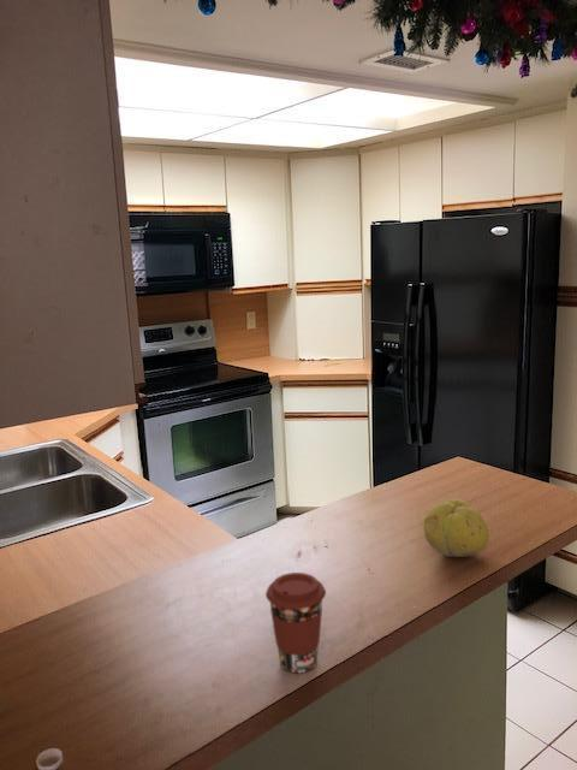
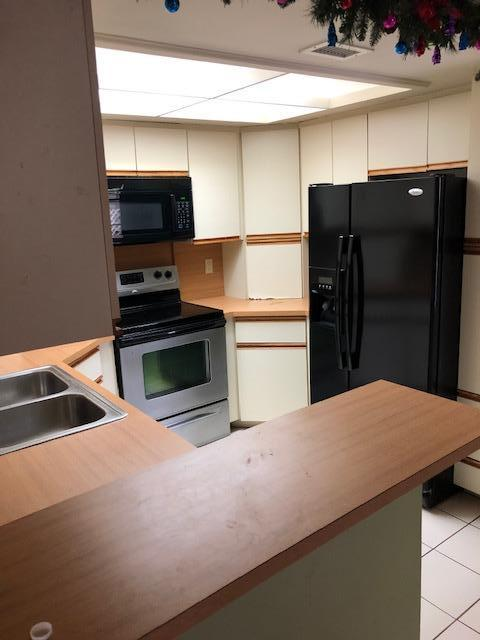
- fruit (454, 528)
- coffee cup (297, 622)
